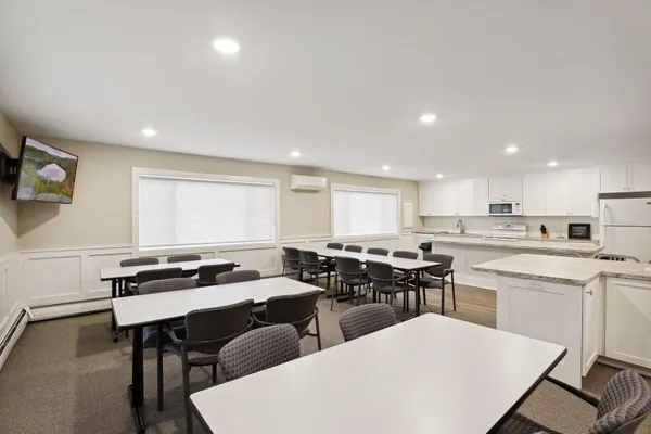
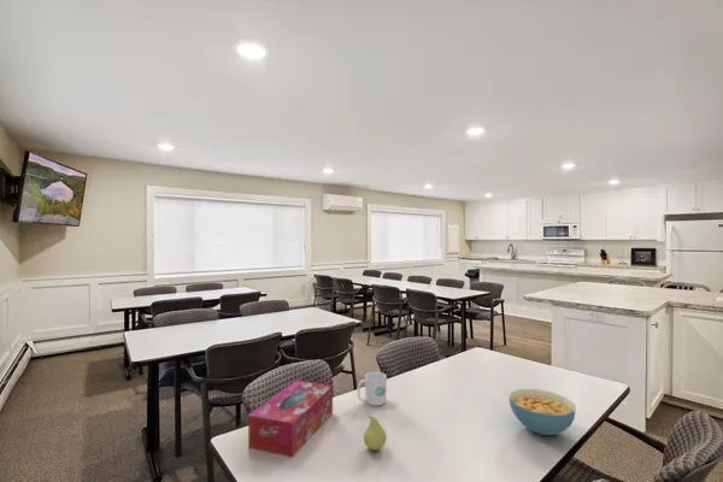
+ cereal bowl (541, 416)
+ tissue box (294, 413)
+ fruit (374, 429)
+ mug (371, 388)
